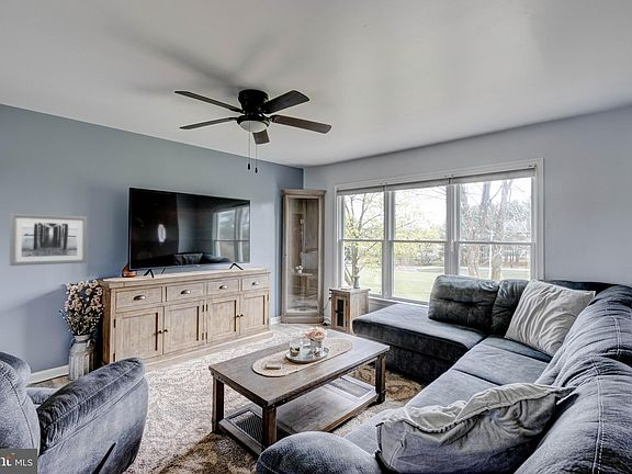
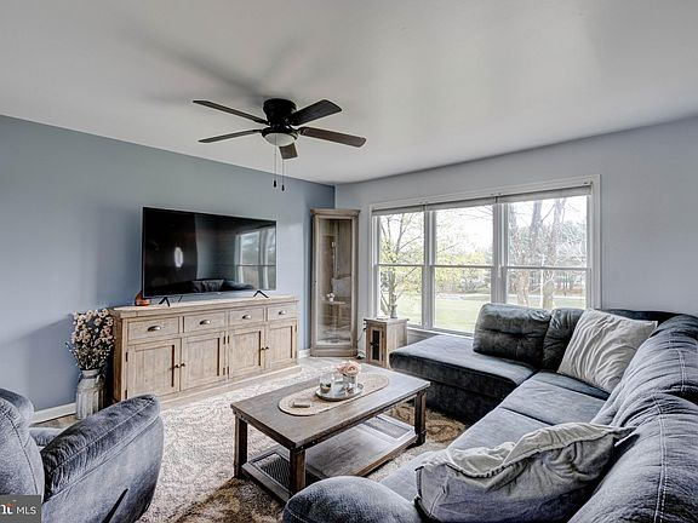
- wall art (50, 239)
